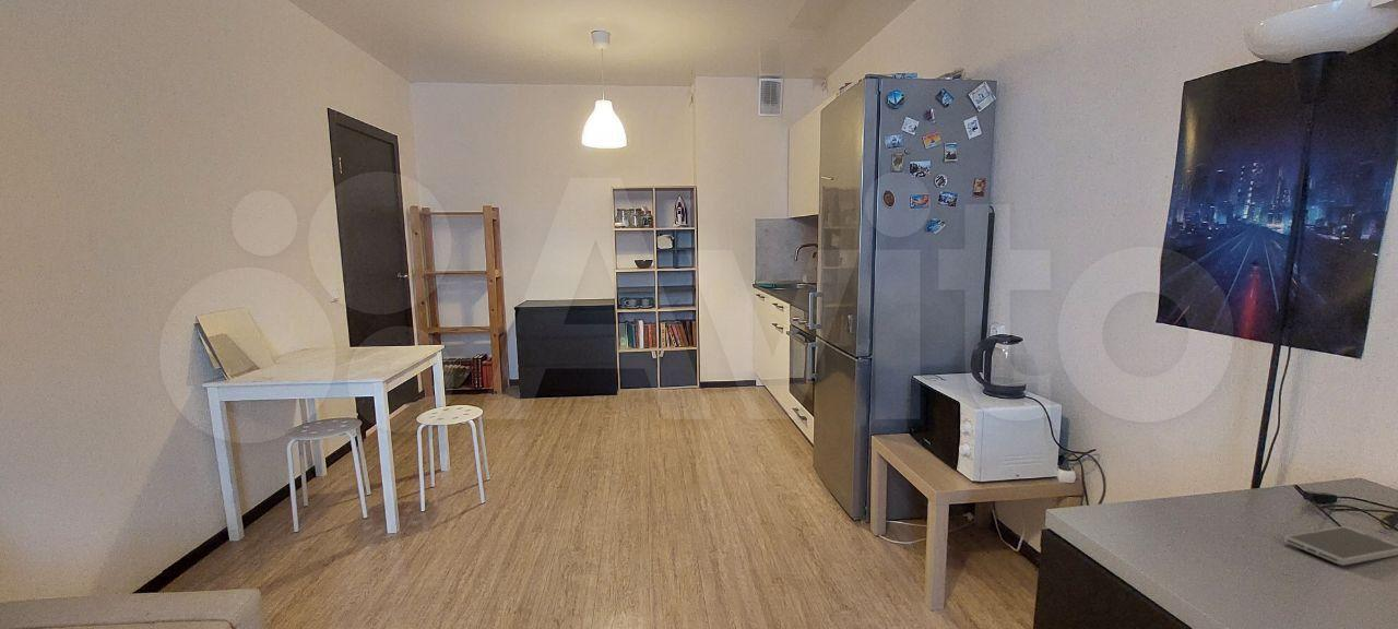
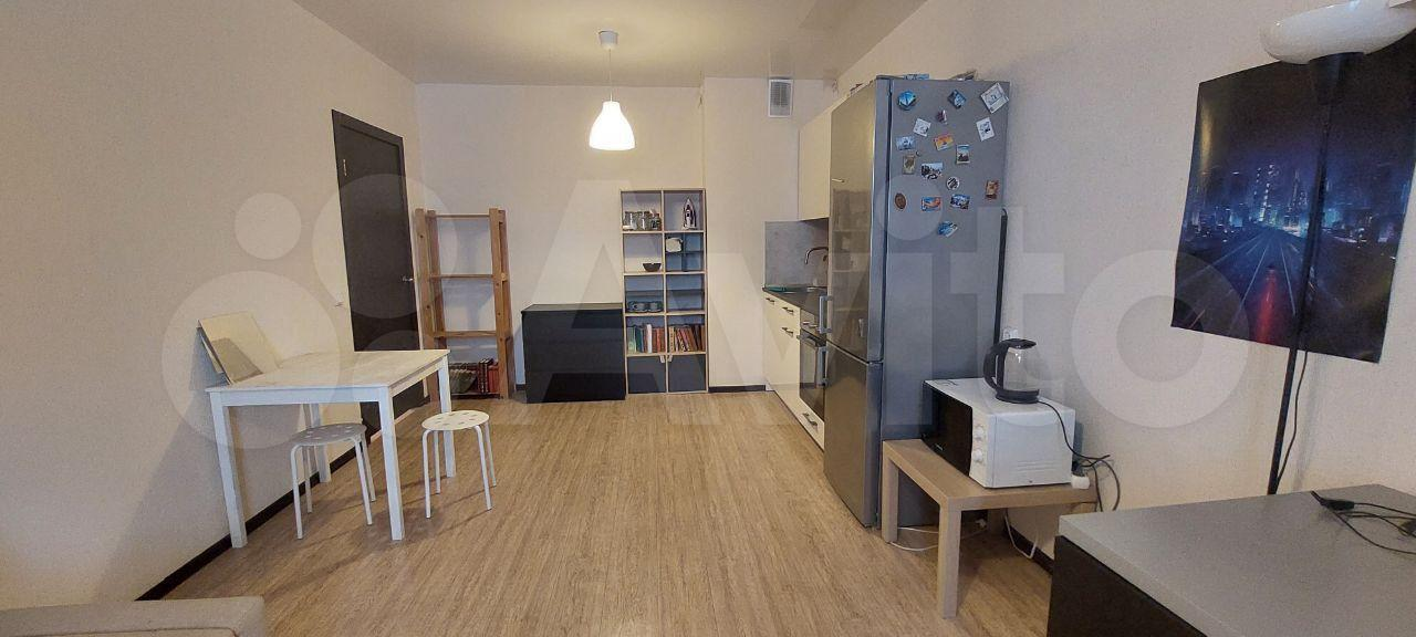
- smartphone (1343, 545)
